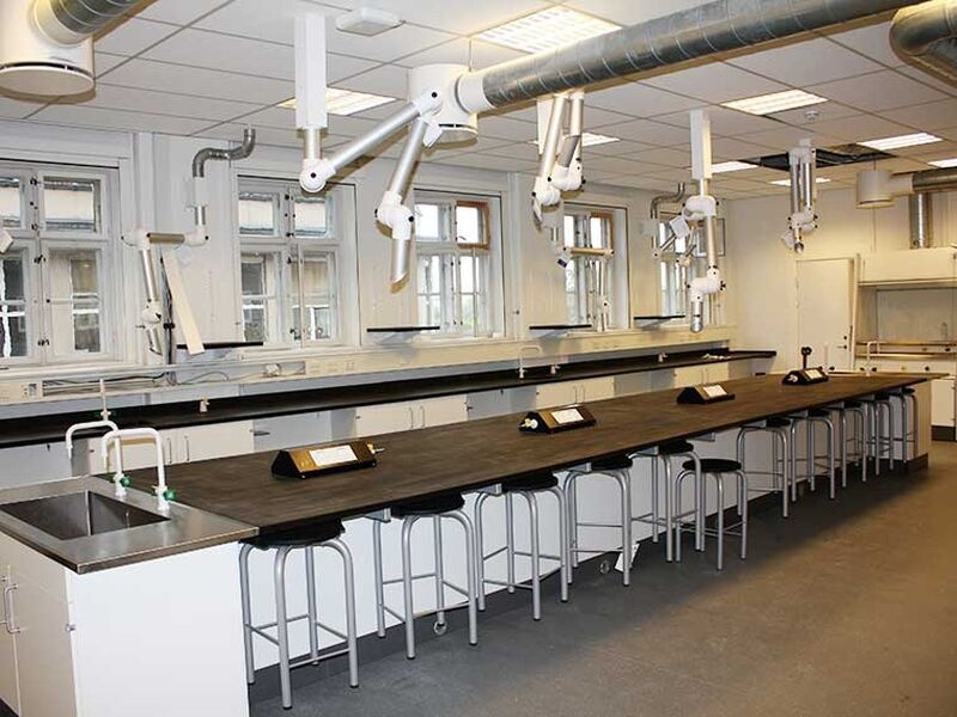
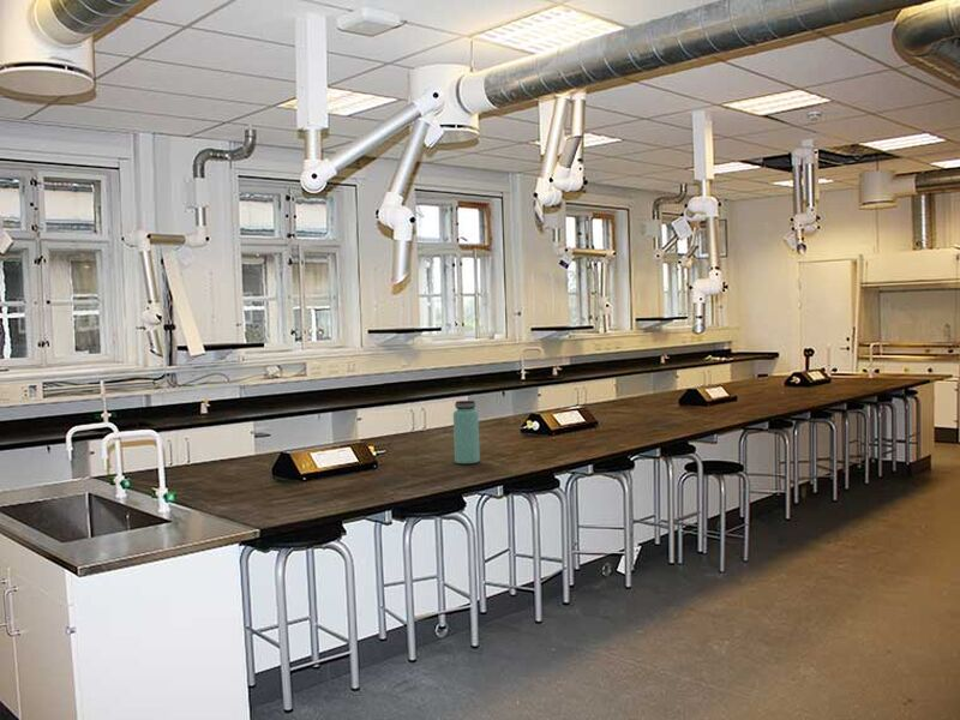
+ bottle (466, 431)
